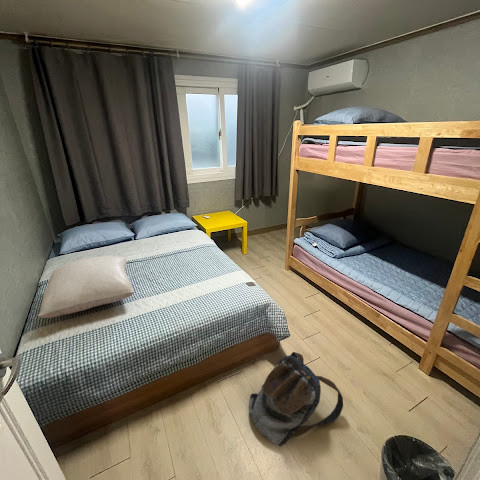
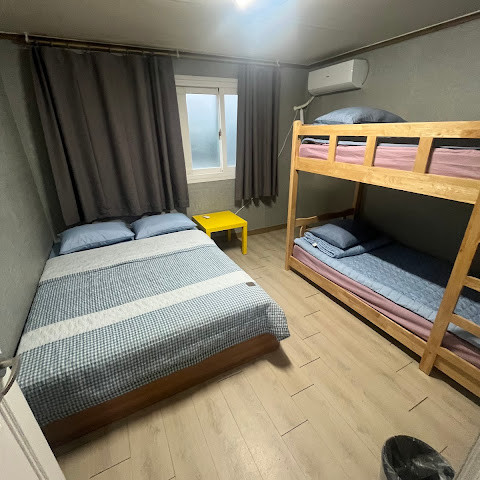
- backpack (289, 391)
- pillow (90, 281)
